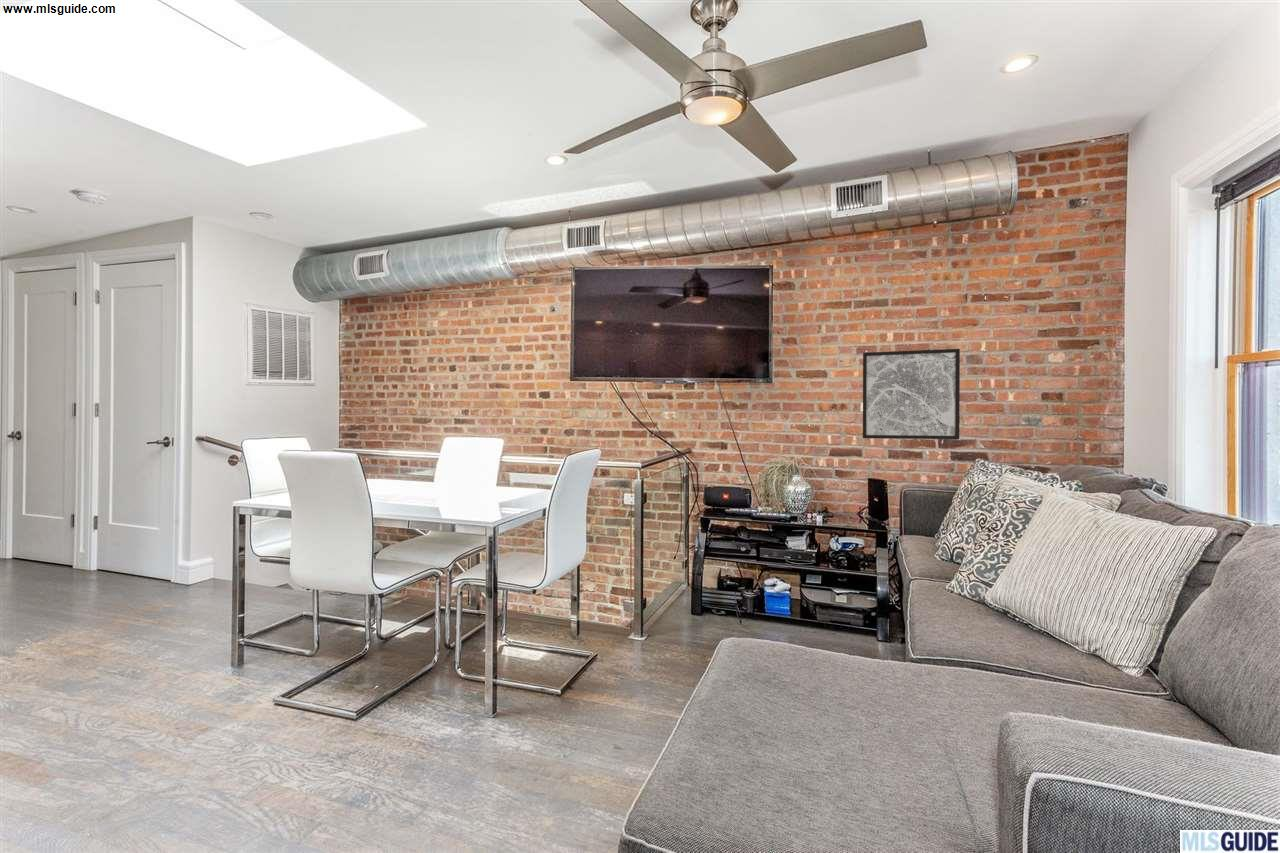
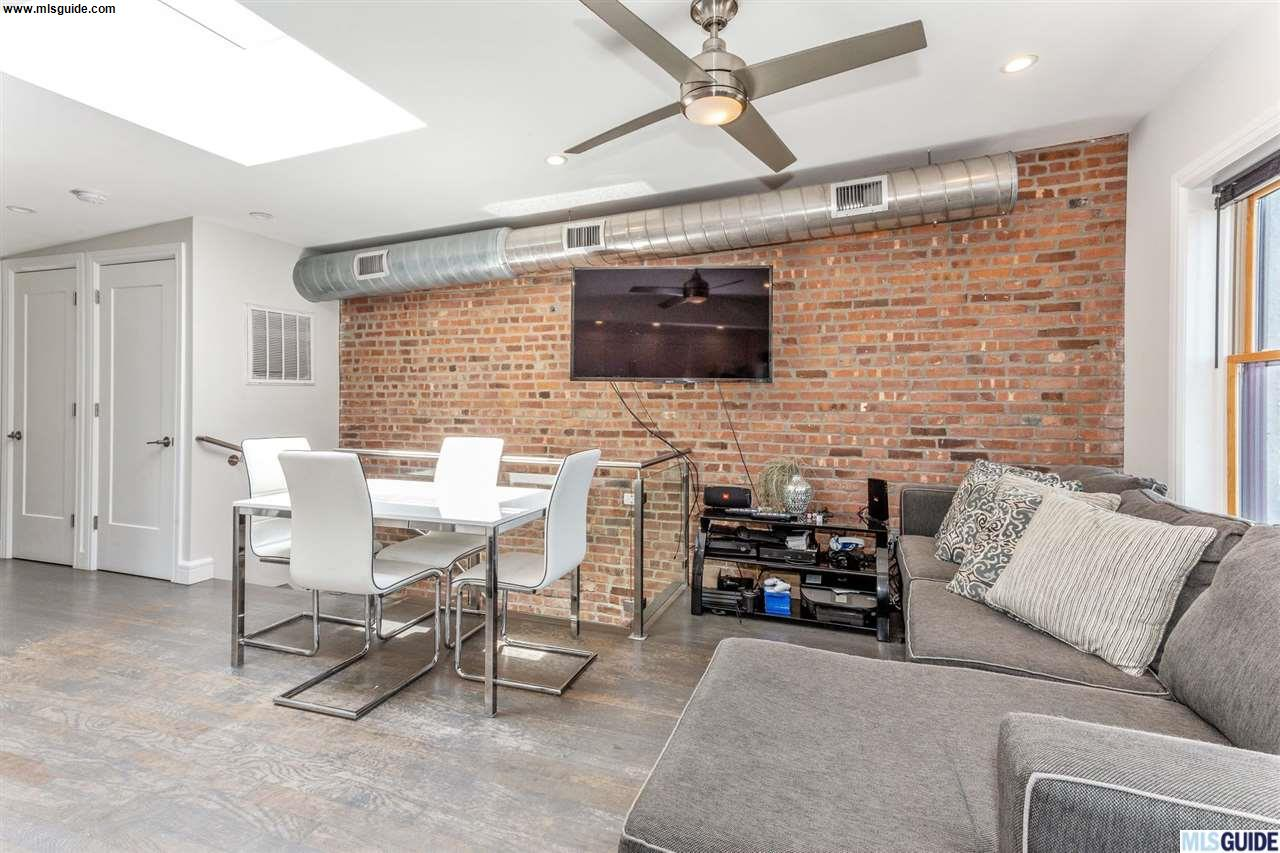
- wall art (909, 394)
